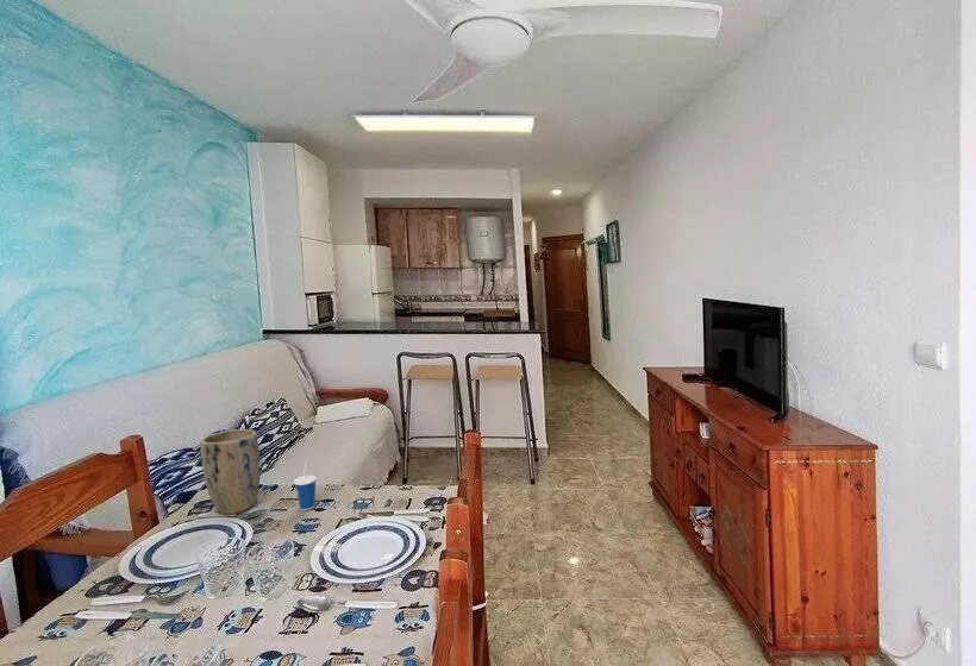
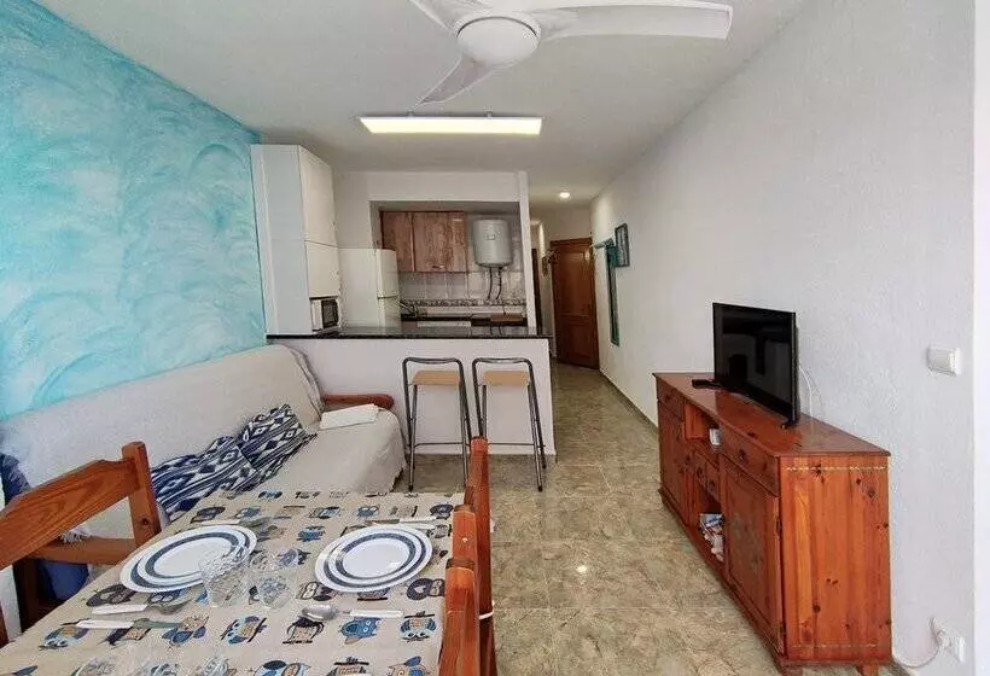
- plant pot (232, 471)
- cup (305, 485)
